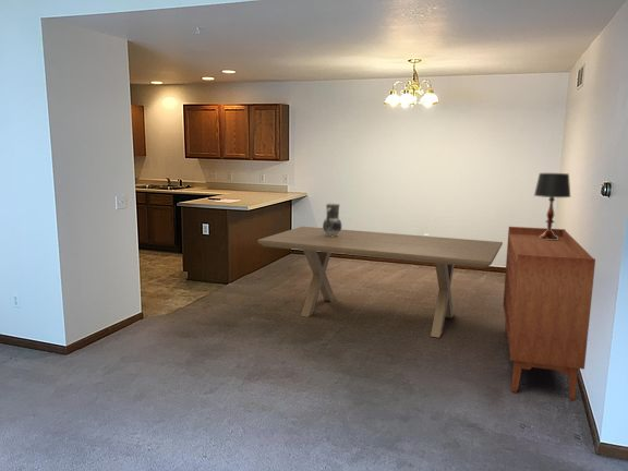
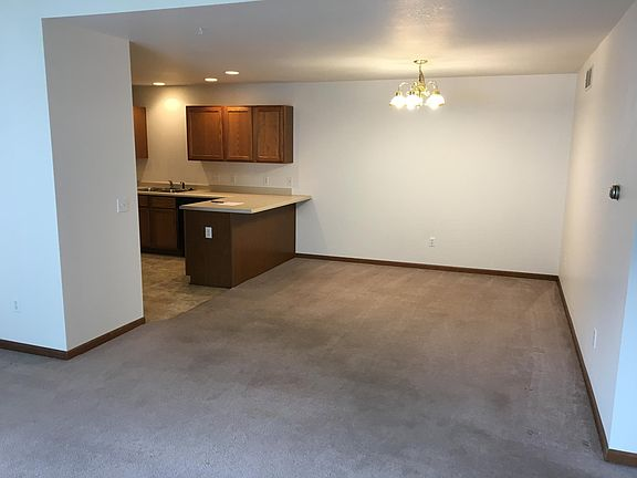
- sideboard (539, 301)
- dining table (382, 257)
- table lamp (551, 206)
- ceramic jug (331, 219)
